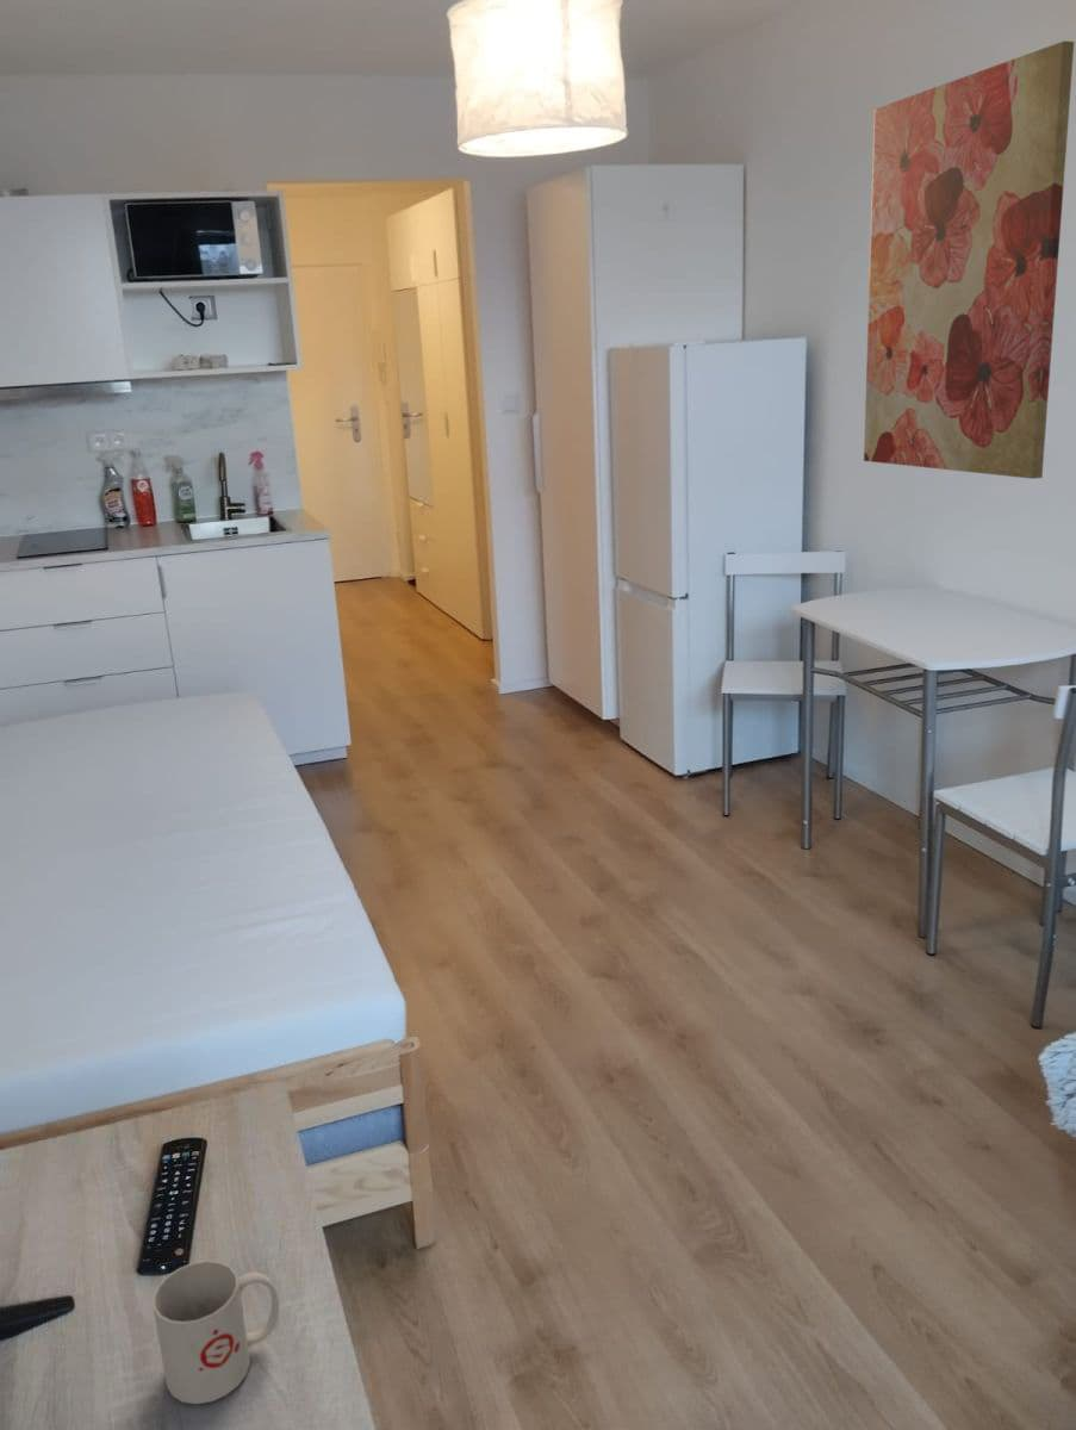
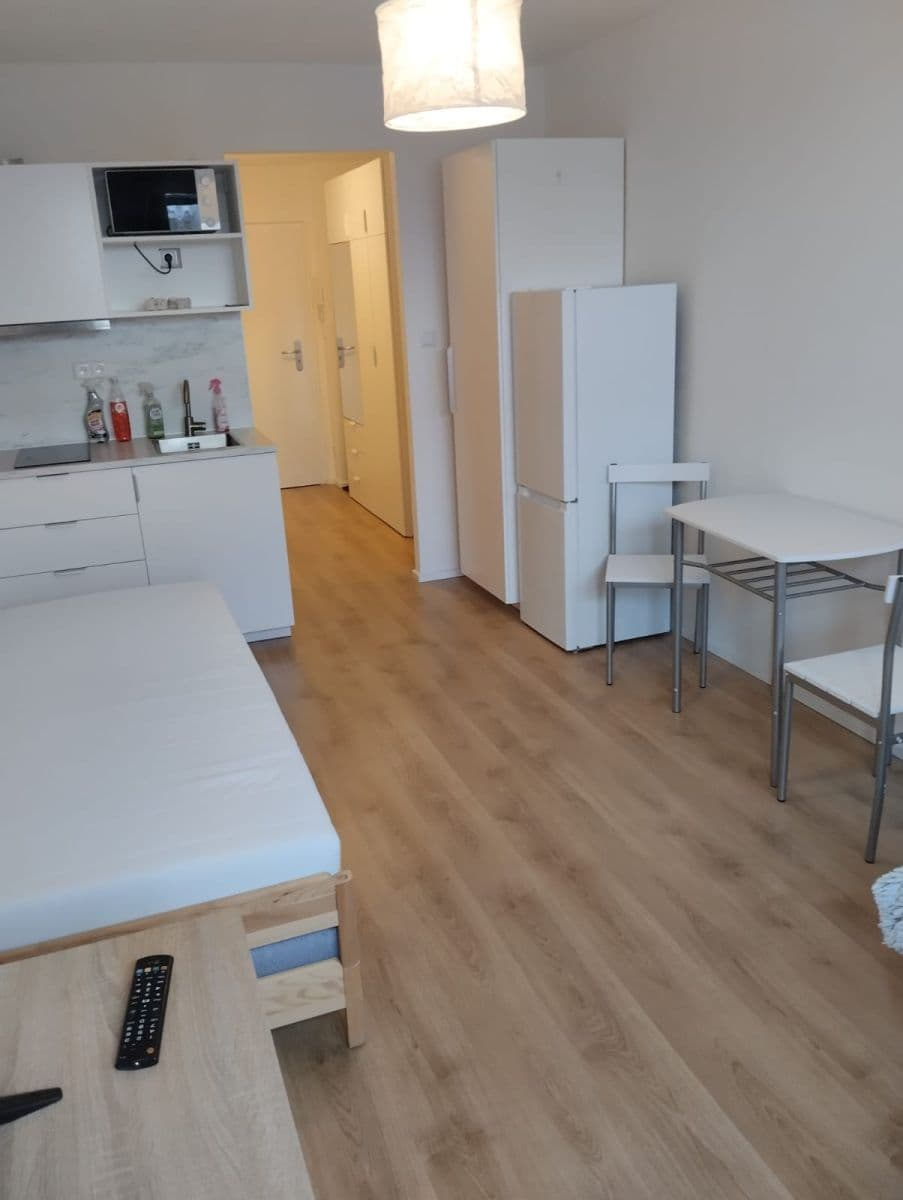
- mug (219, 1323)
- wall art (953, 282)
